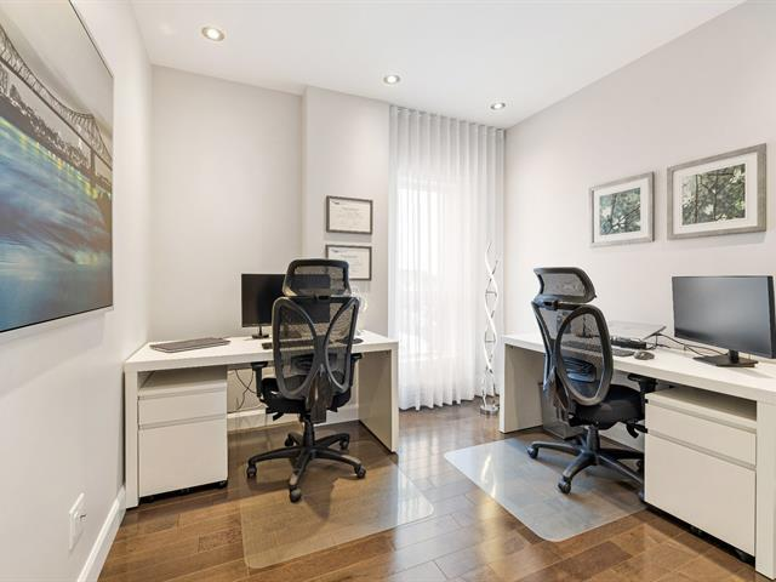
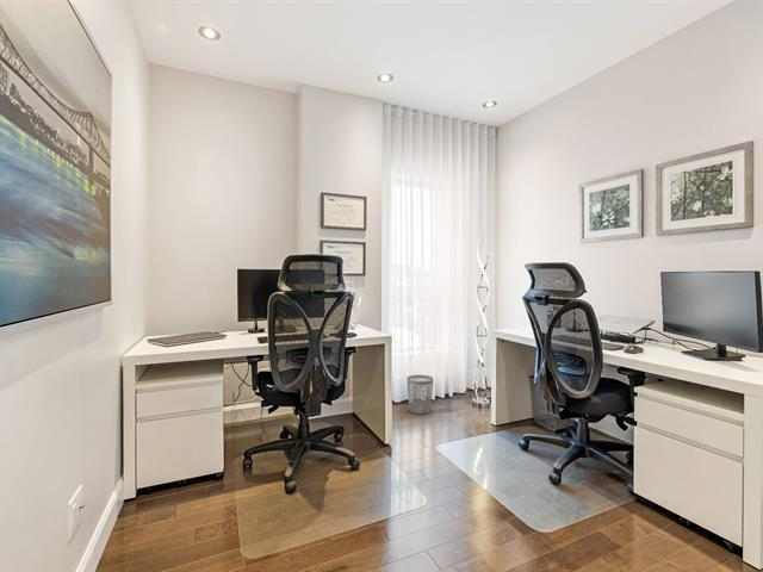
+ wastebasket (420, 393)
